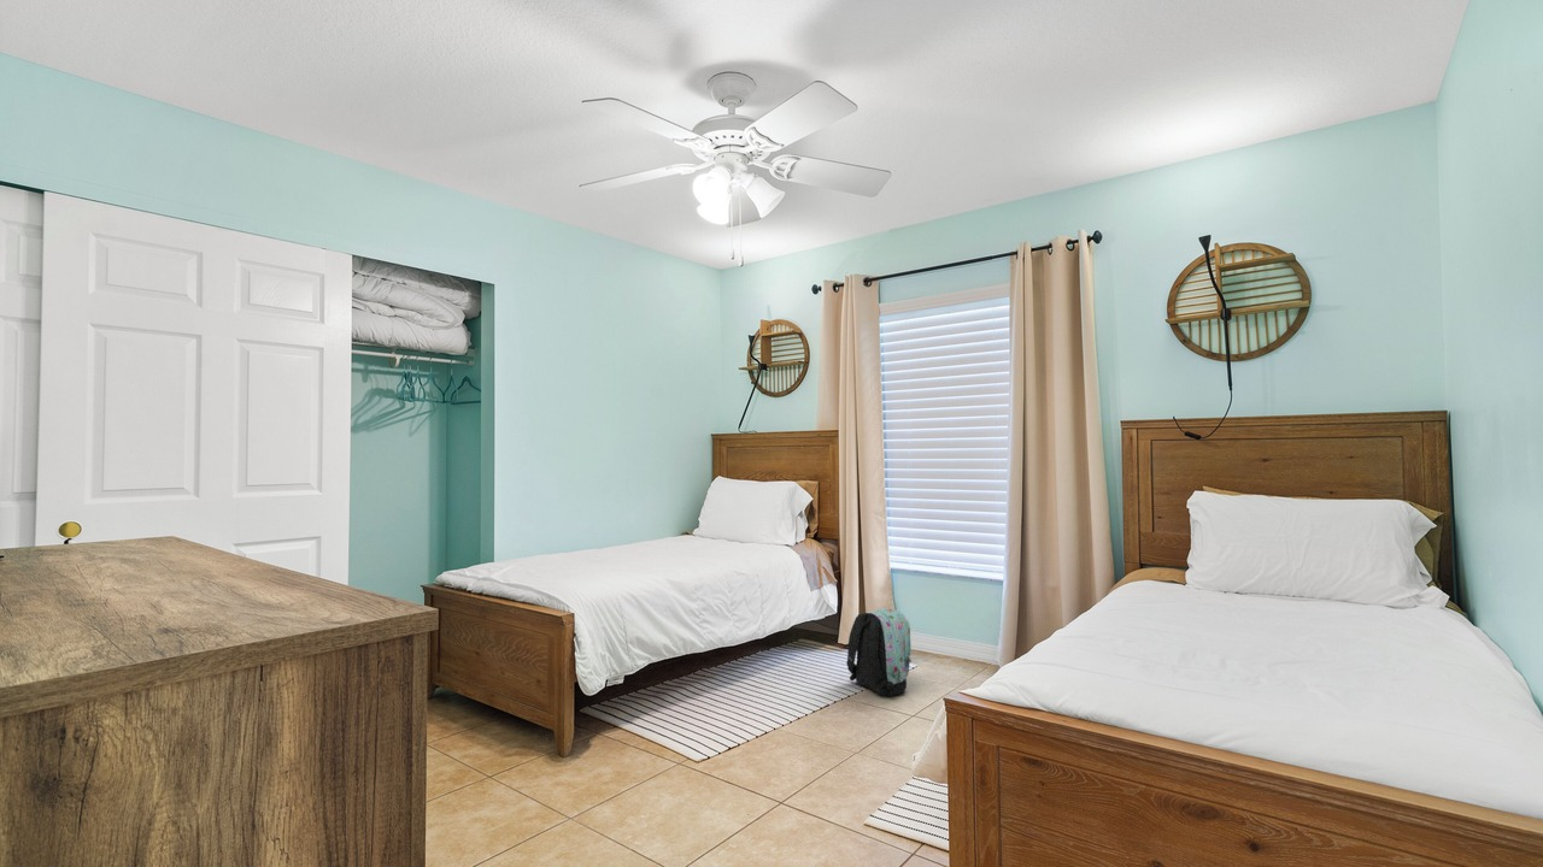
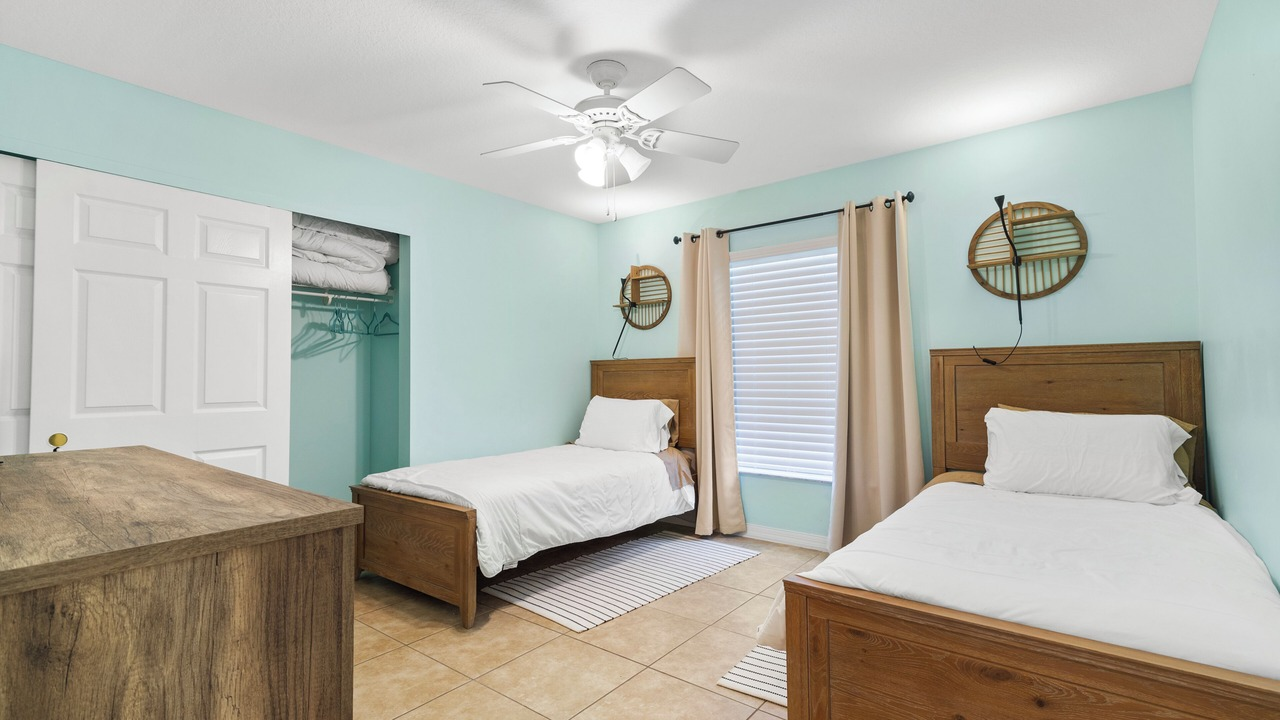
- backpack (881, 648)
